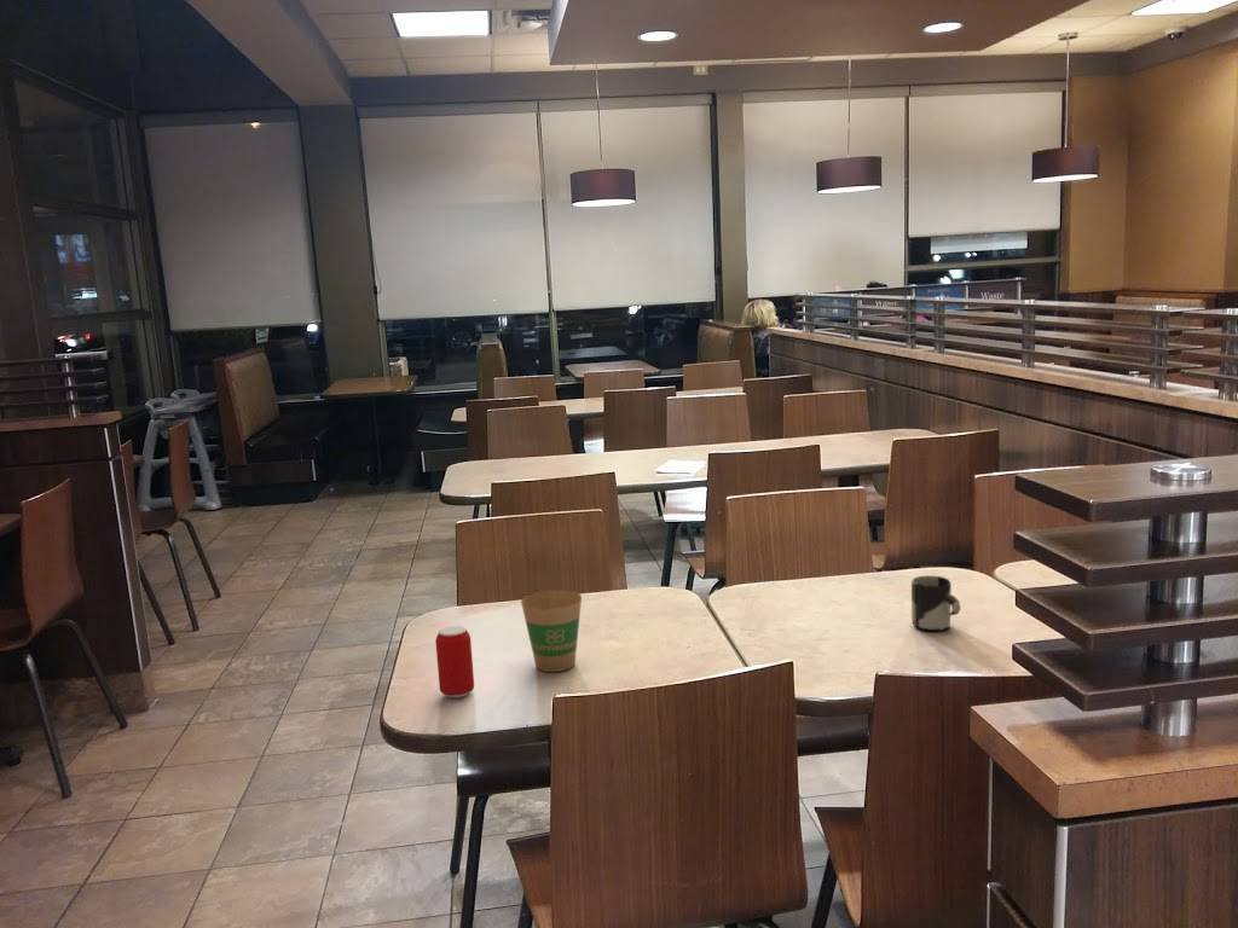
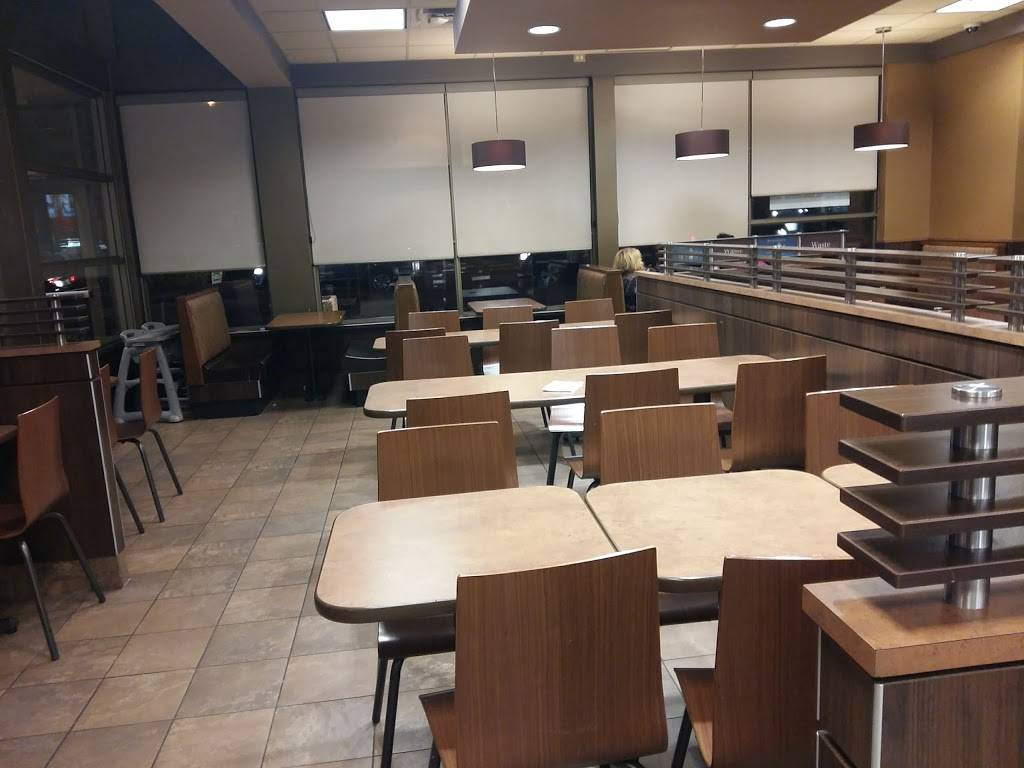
- paper cup (553, 632)
- cup (936, 604)
- beverage can (455, 661)
